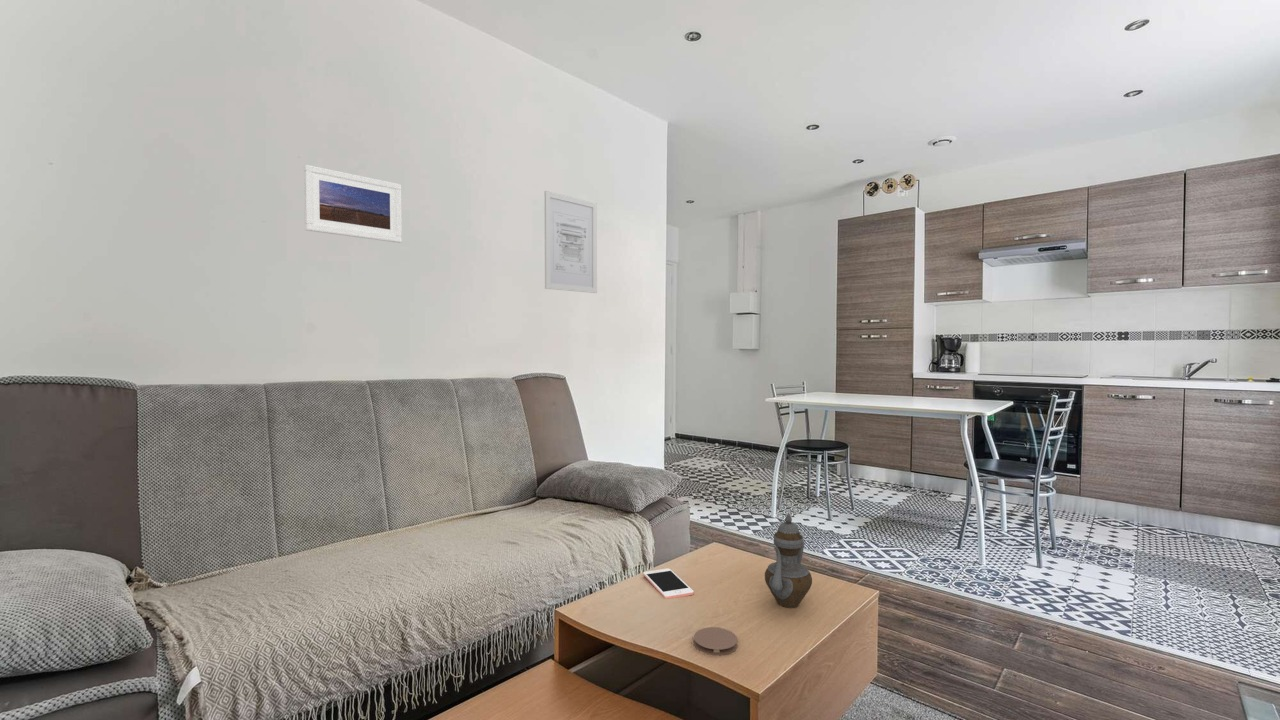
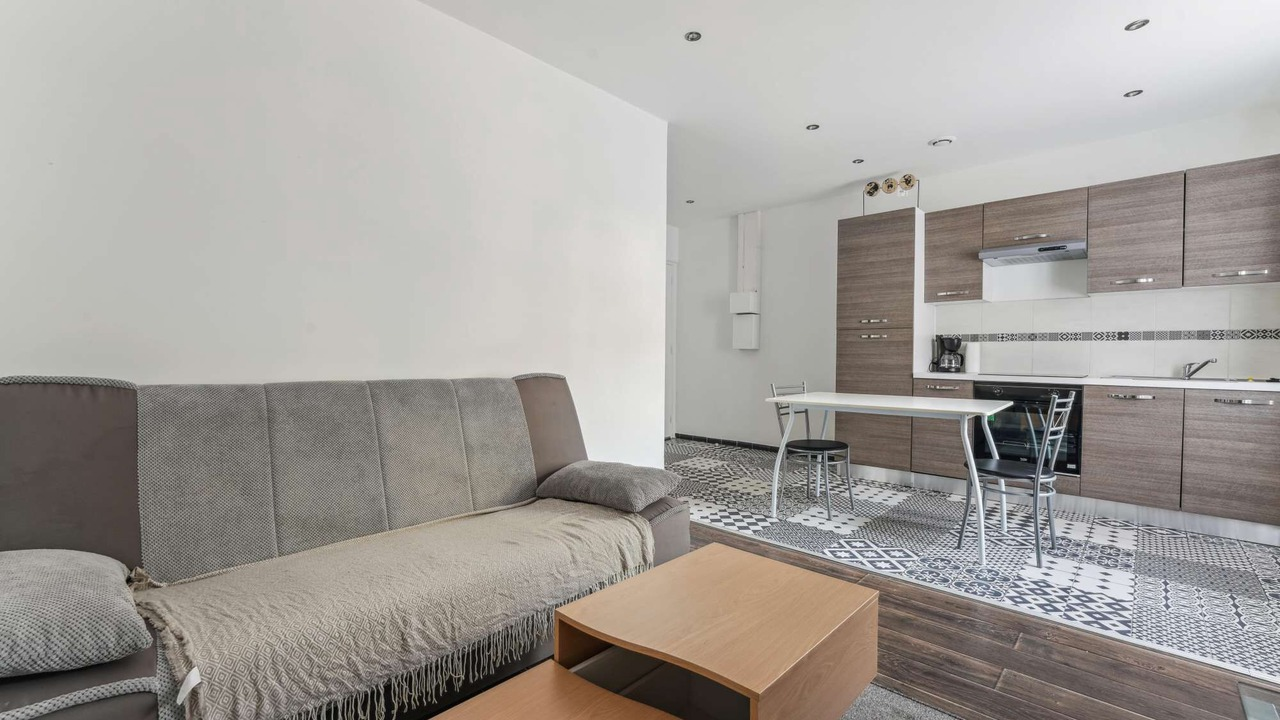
- teapot (788, 557)
- cell phone (667, 582)
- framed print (355, 206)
- coaster (715, 640)
- wall art (571, 244)
